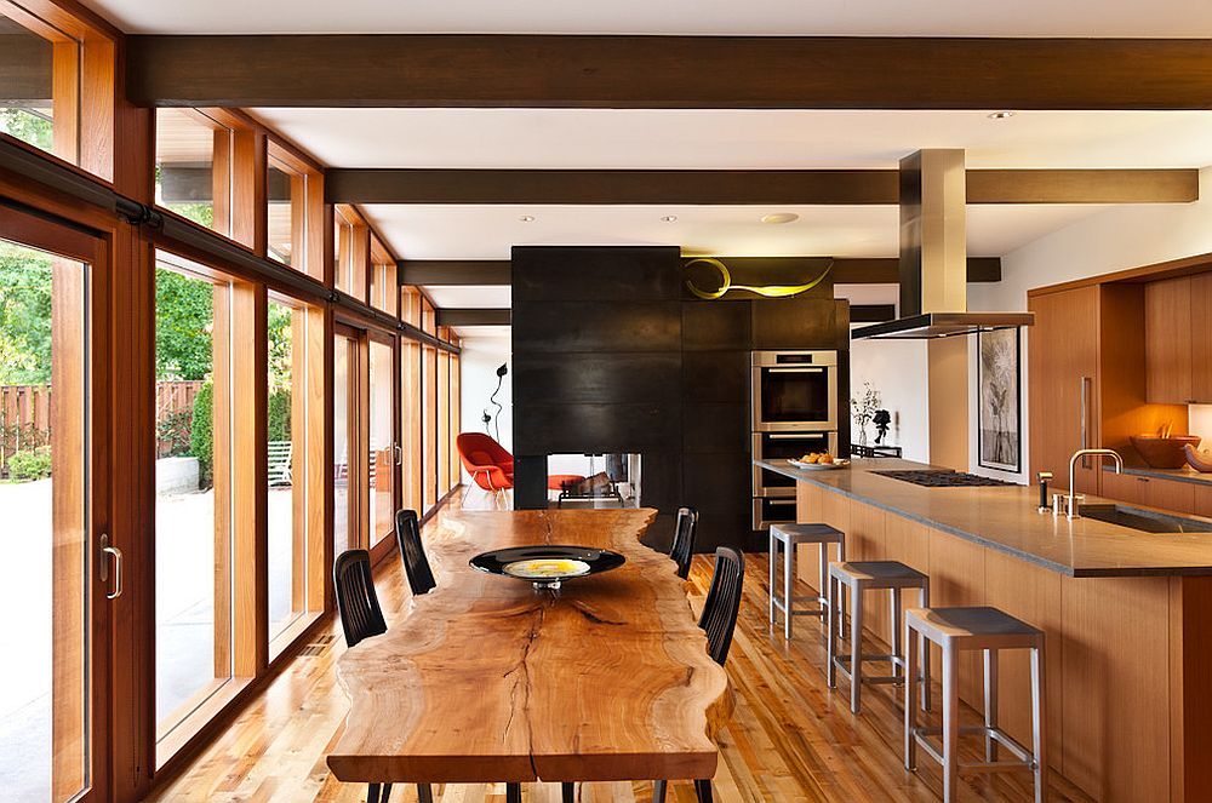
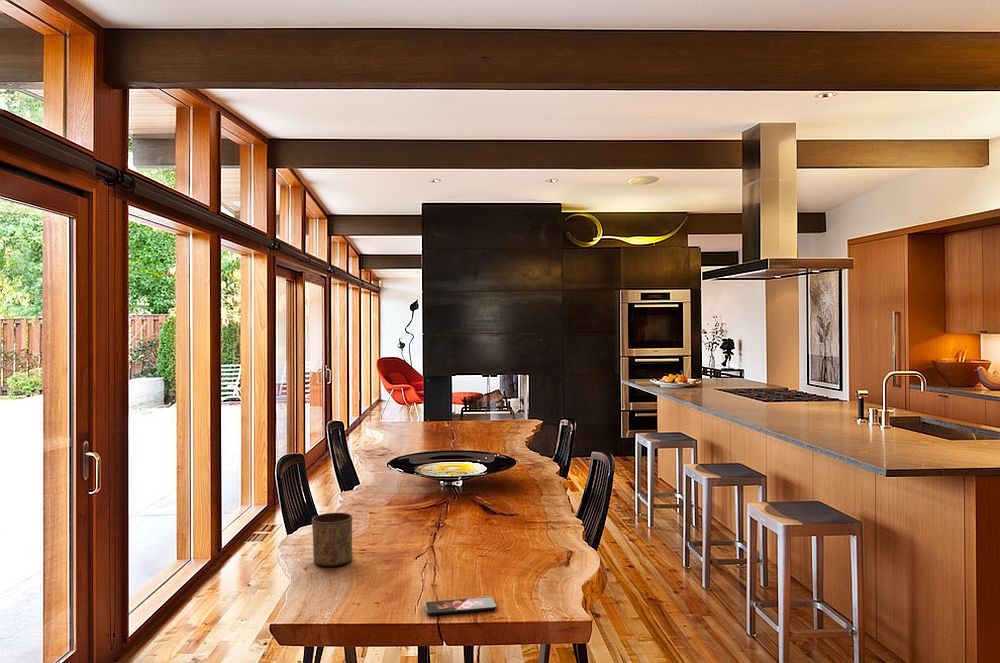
+ cup (332, 539)
+ smartphone (460, 605)
